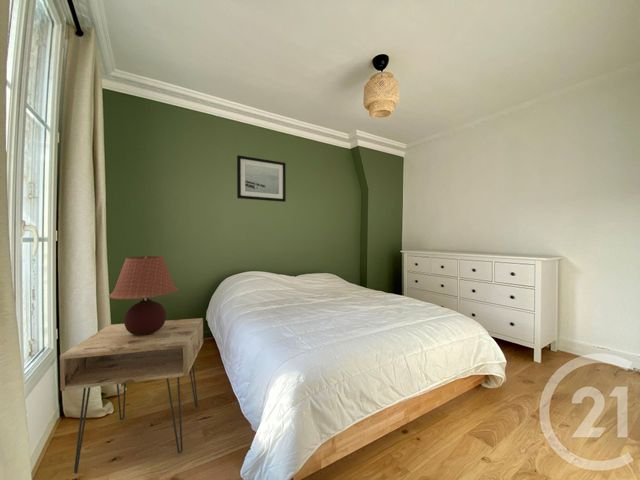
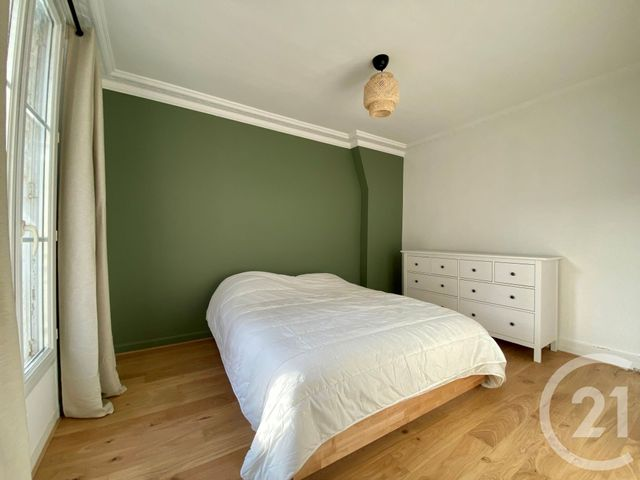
- wall art (262, 179)
- table lamp (145, 294)
- nightstand (145, 380)
